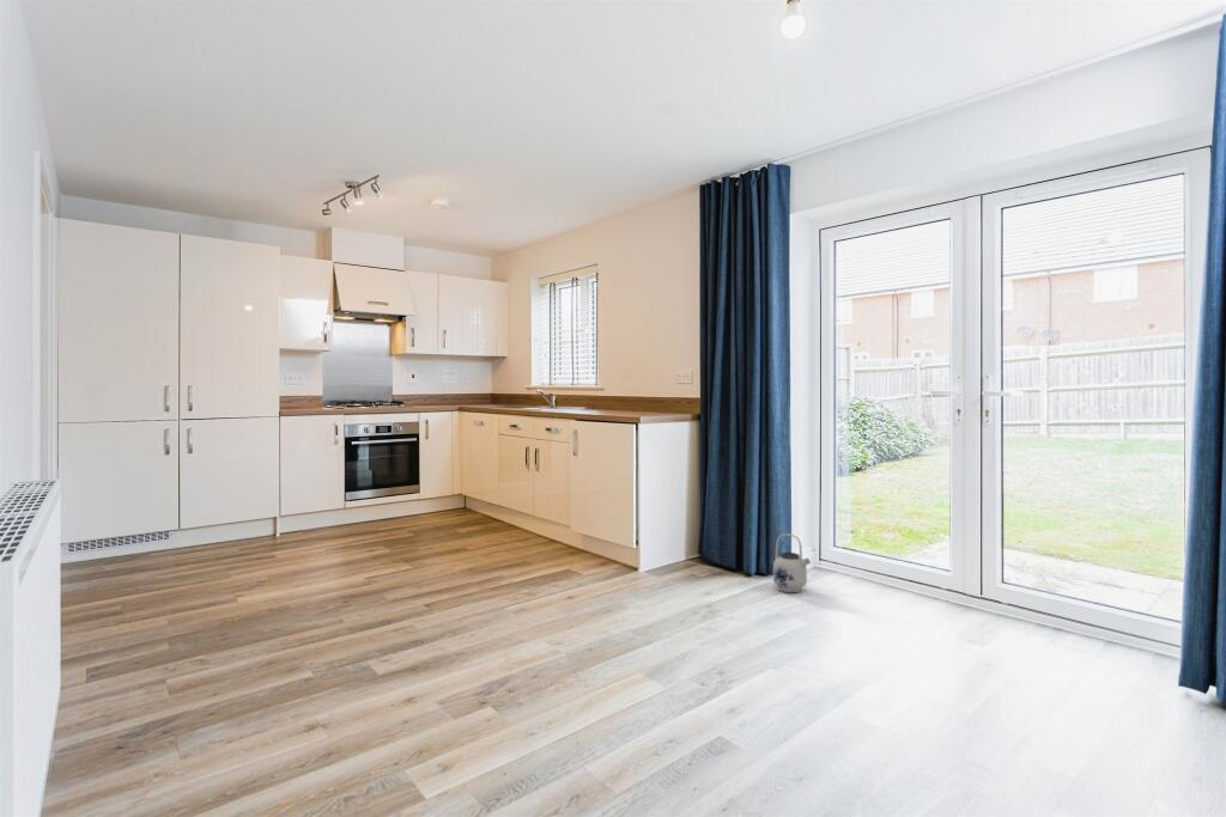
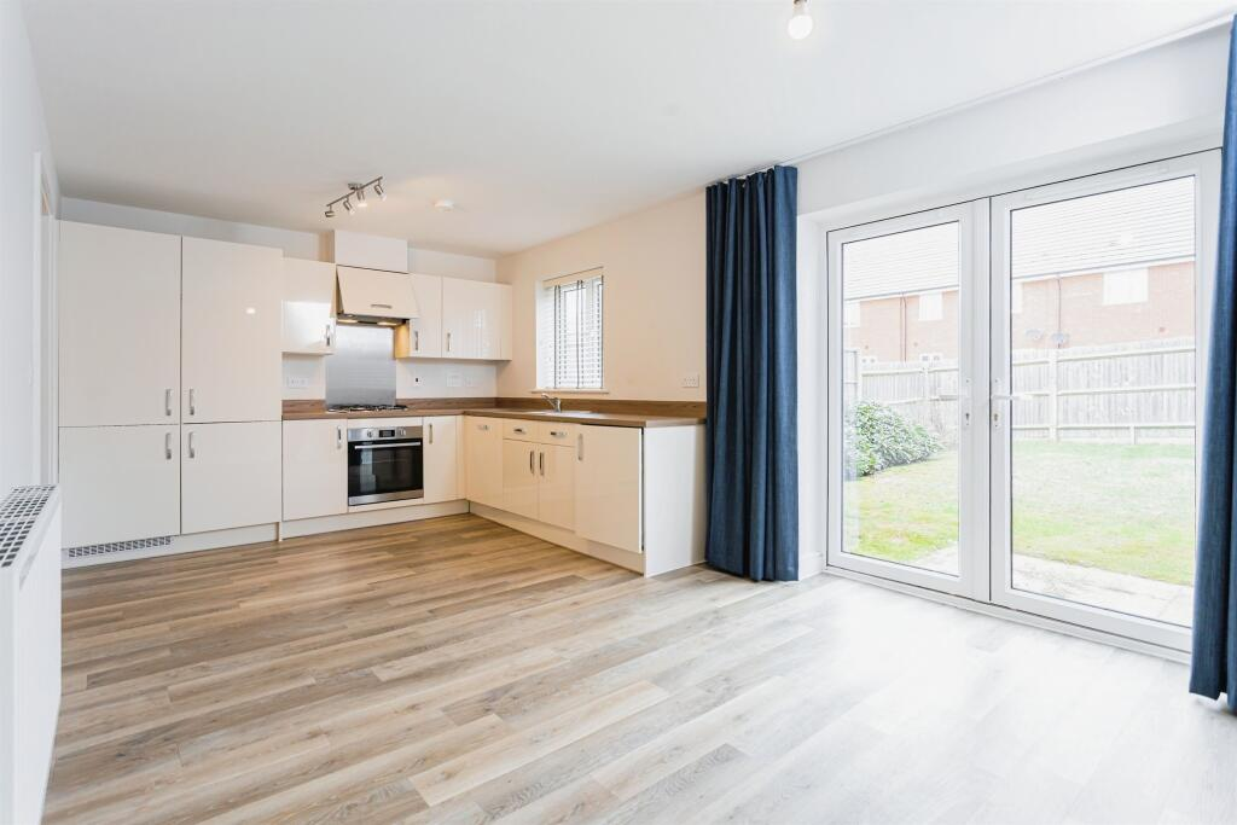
- teapot (791, 562)
